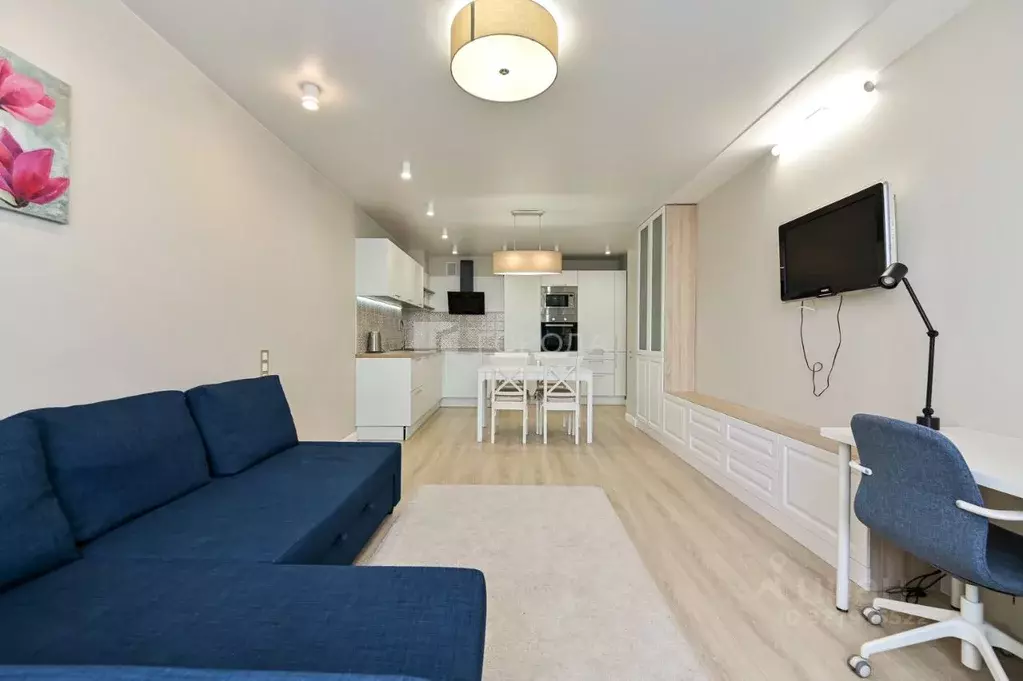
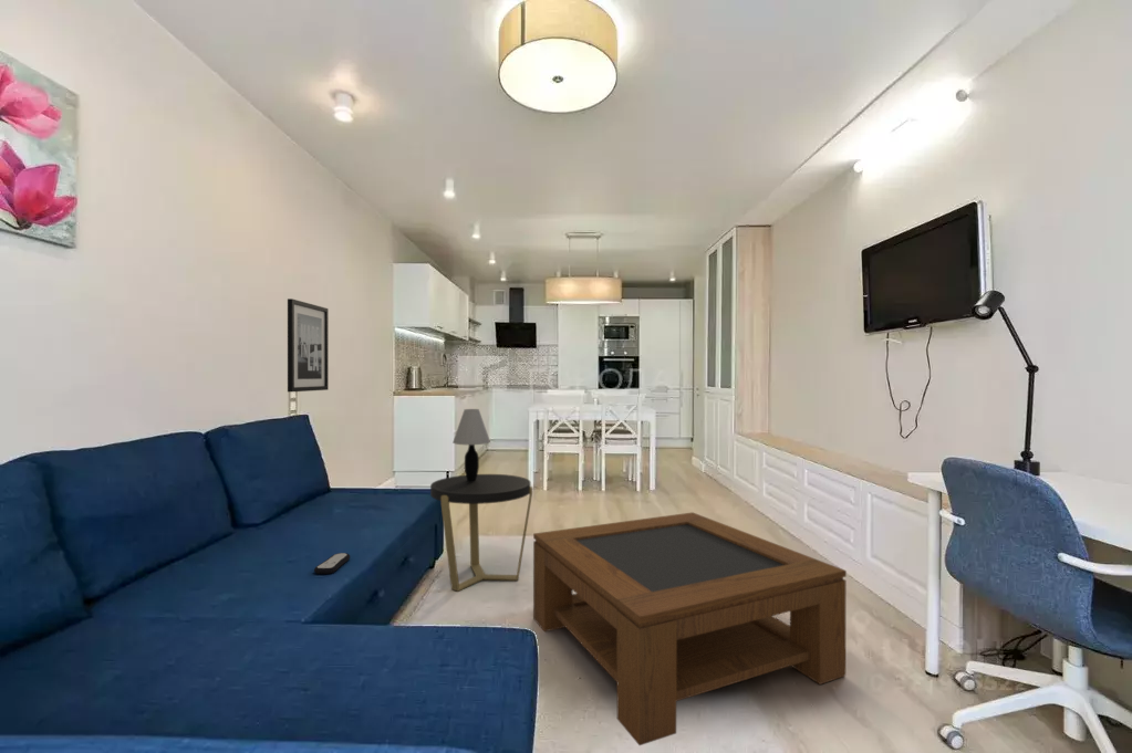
+ remote control (333, 562)
+ side table (477, 530)
+ wall art (309, 347)
+ coffee table (673, 597)
+ table lamp (471, 443)
